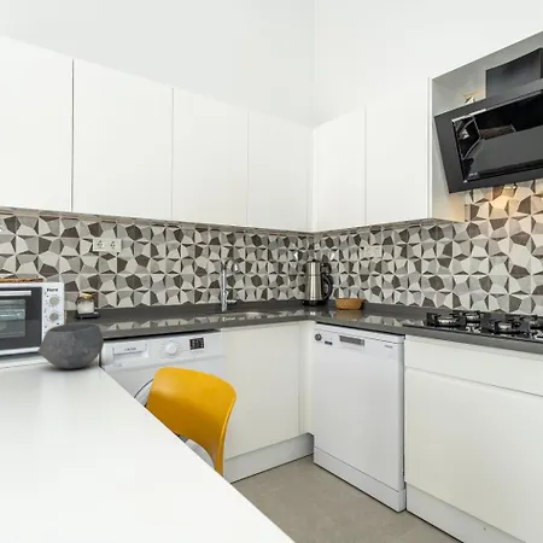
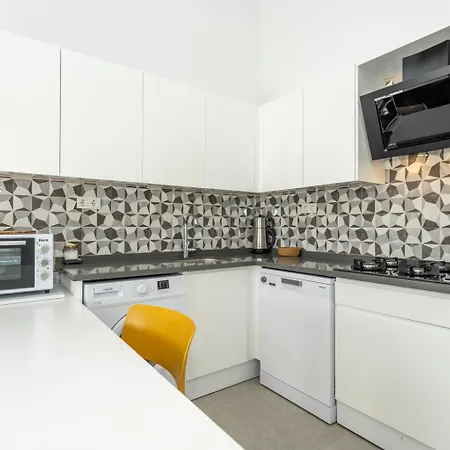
- bowl (72, 345)
